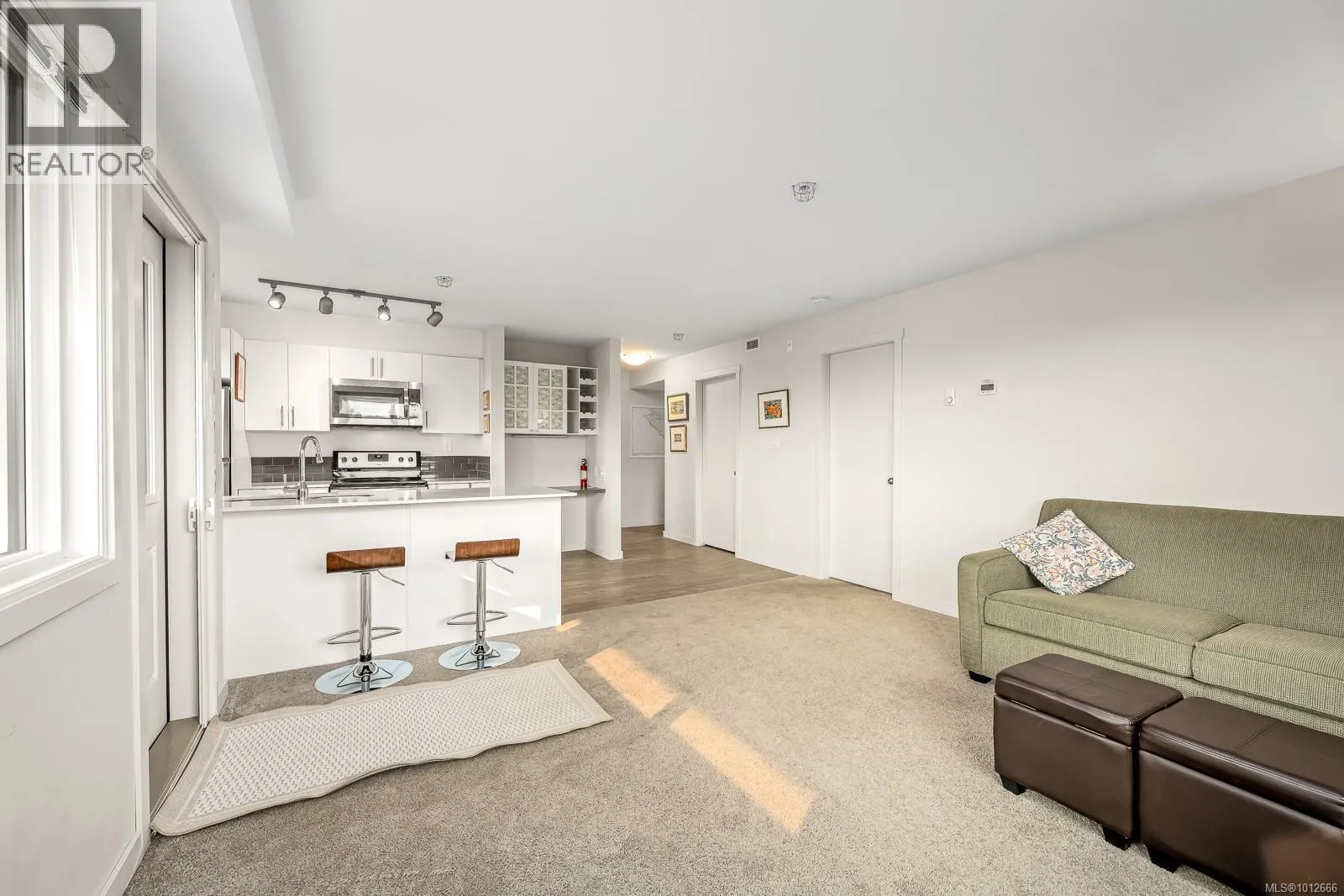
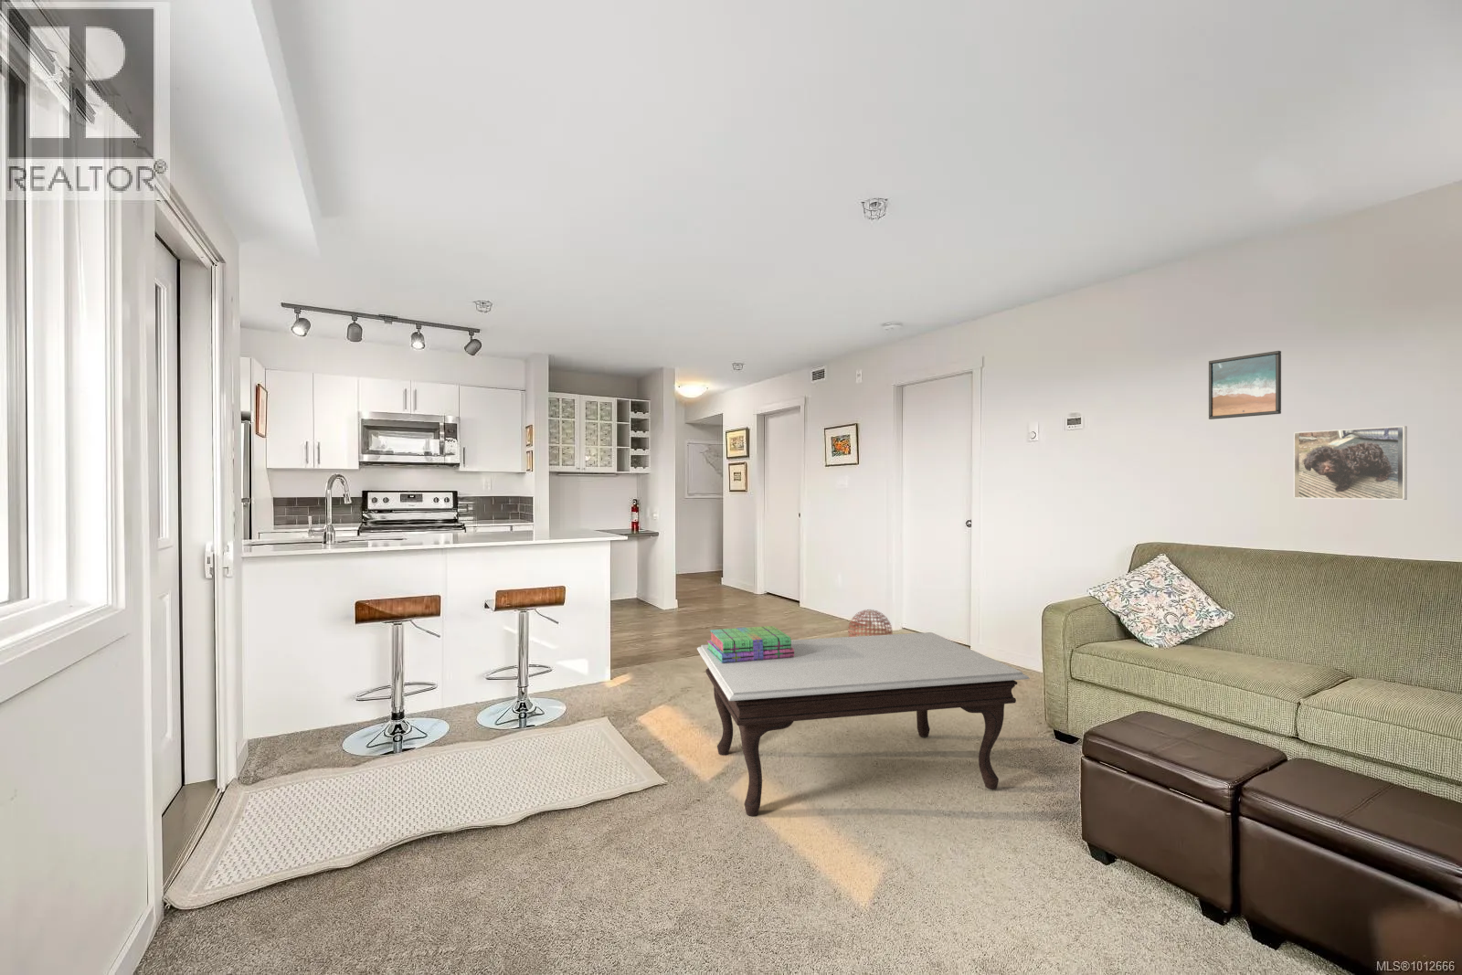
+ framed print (1242, 385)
+ stack of books (749, 642)
+ coffee table (848, 713)
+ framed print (1347, 464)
+ table lamp (870, 635)
